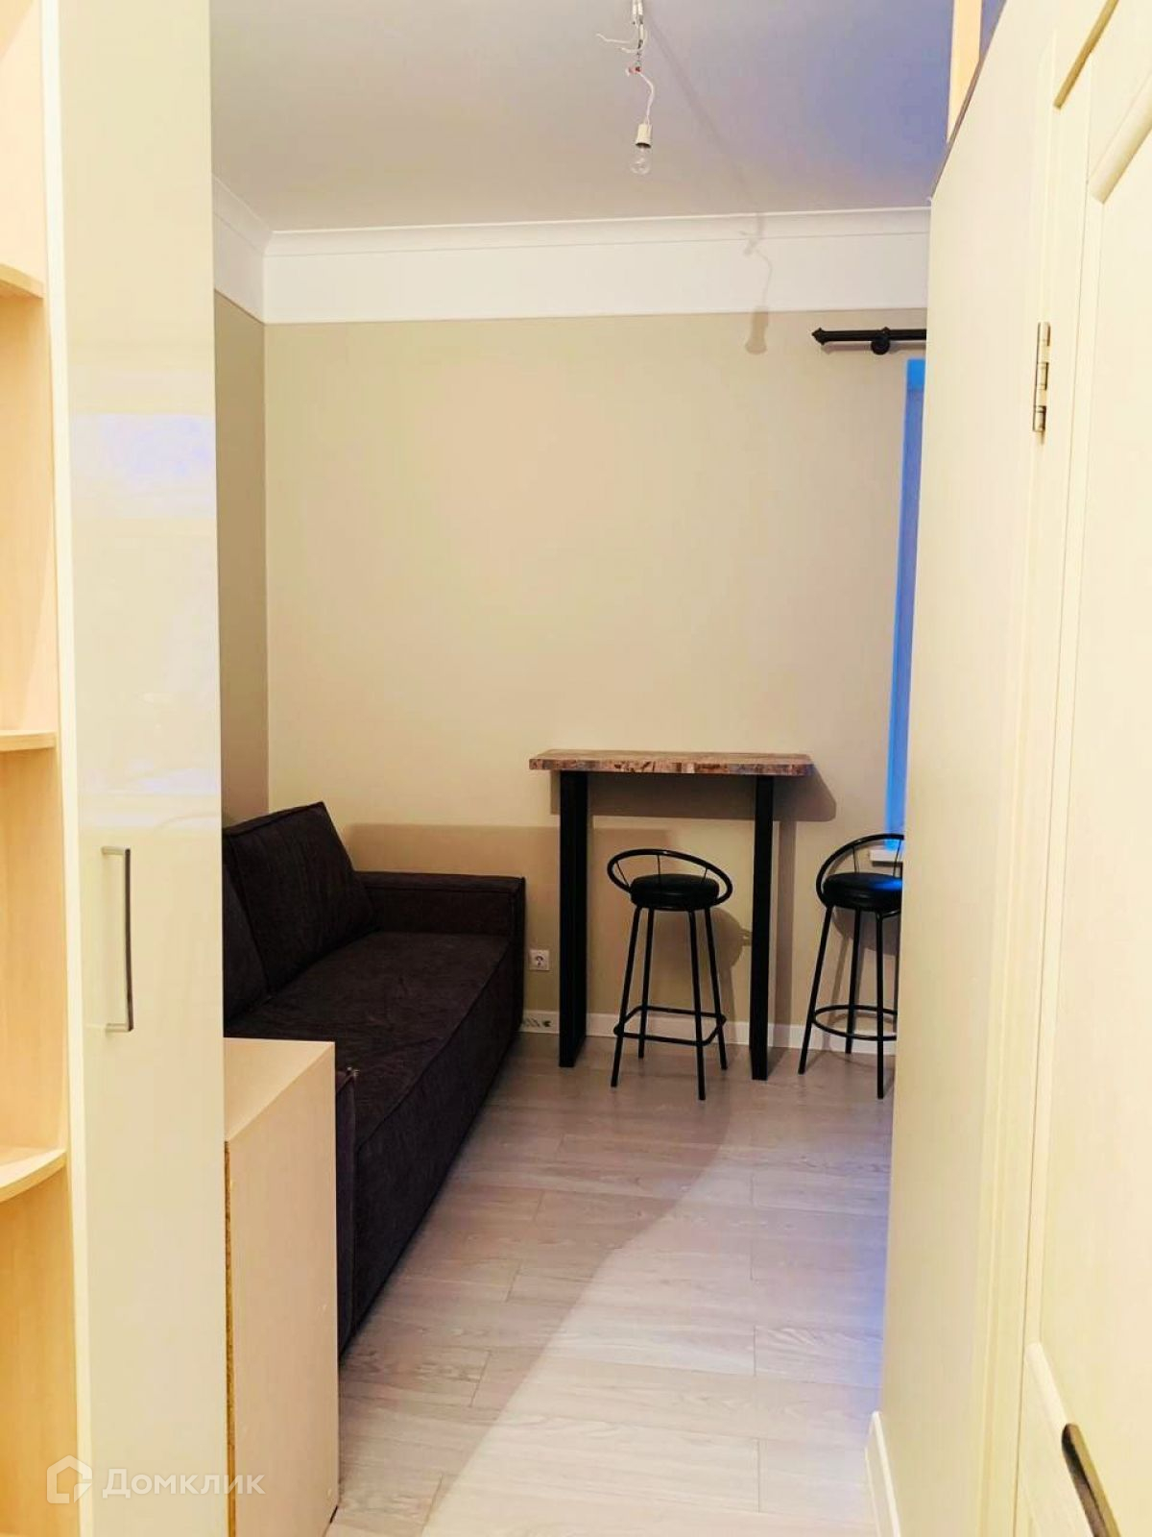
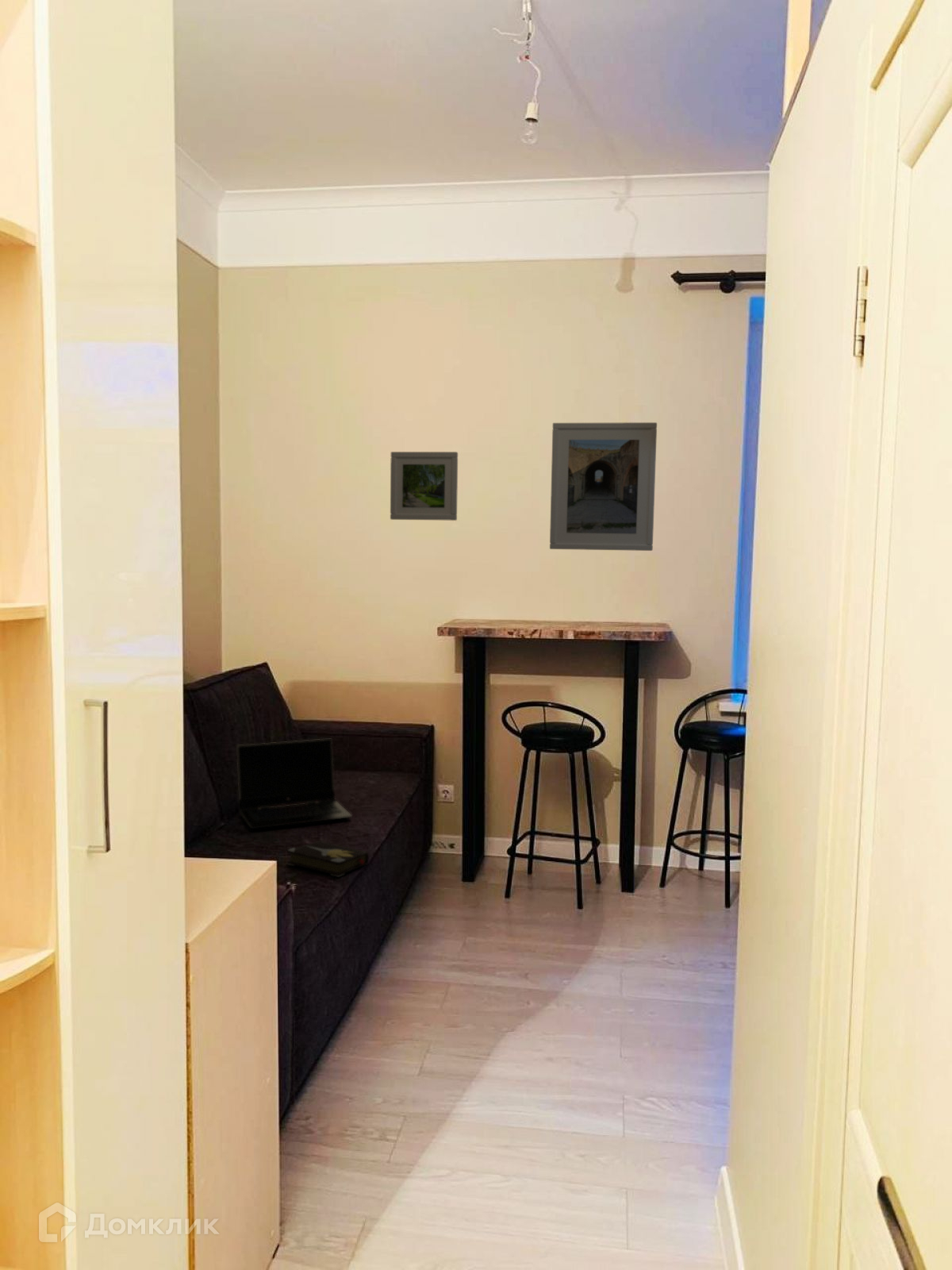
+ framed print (602, 487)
+ hardback book (328, 856)
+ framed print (424, 486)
+ laptop computer (294, 782)
